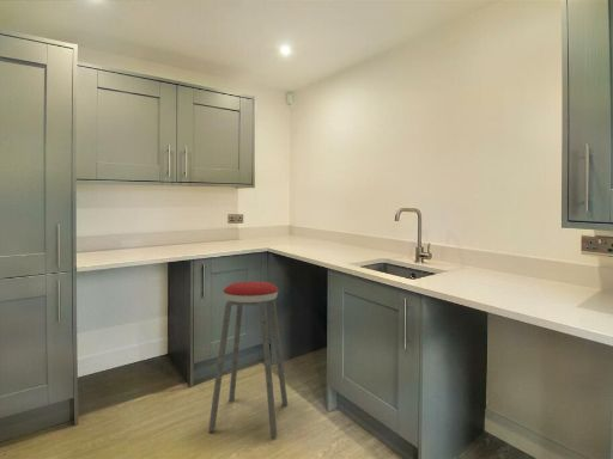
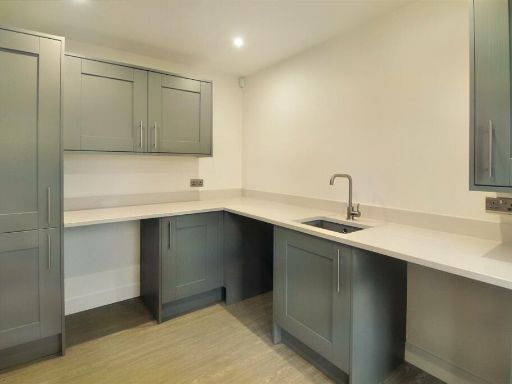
- music stool (238, 348)
